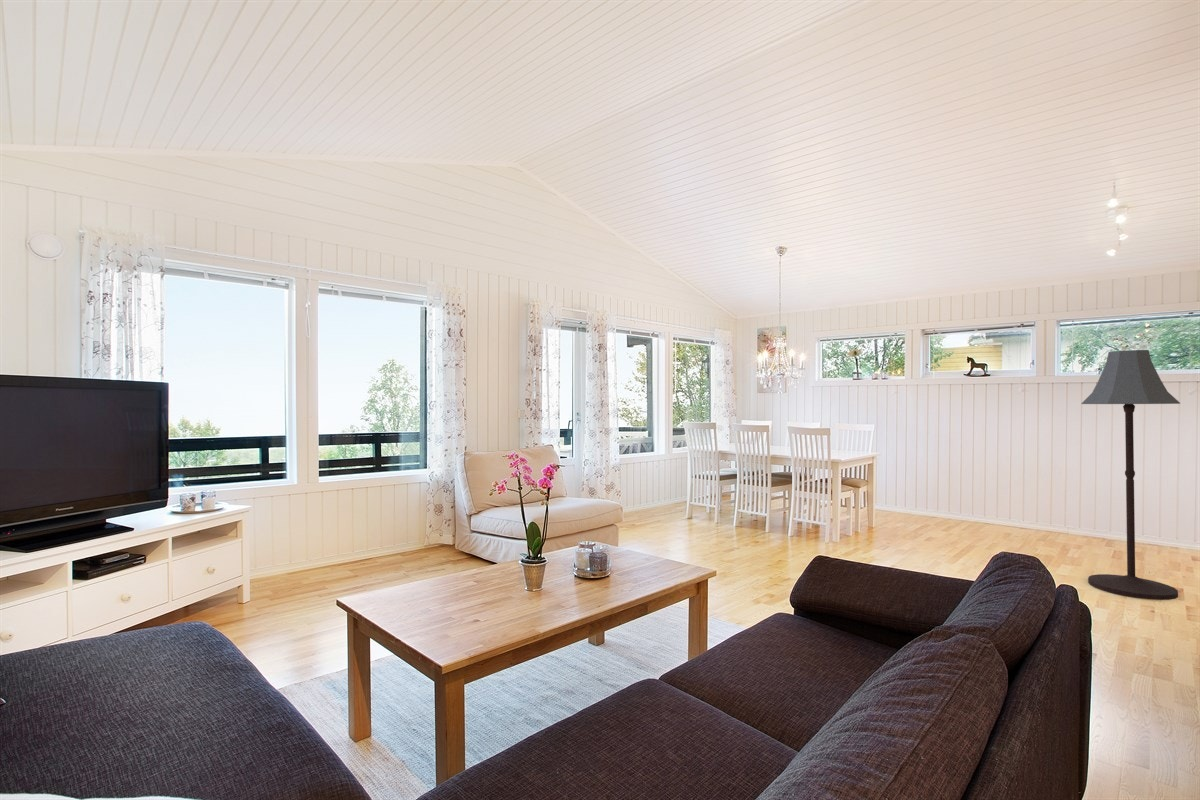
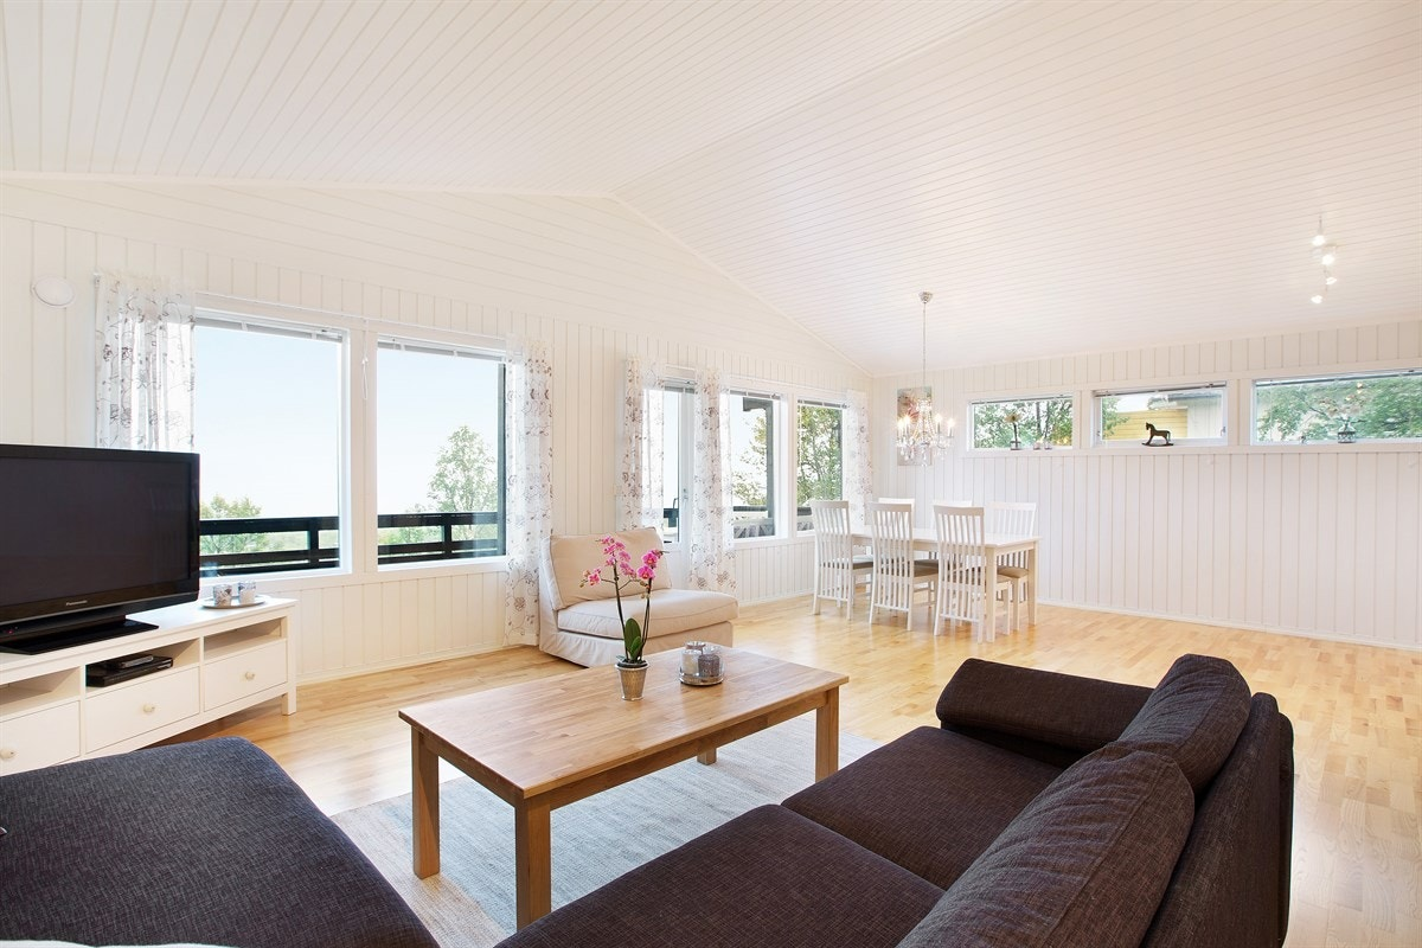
- floor lamp (1129, 469)
